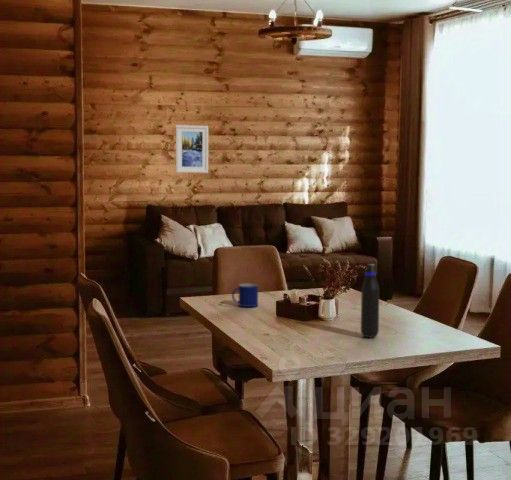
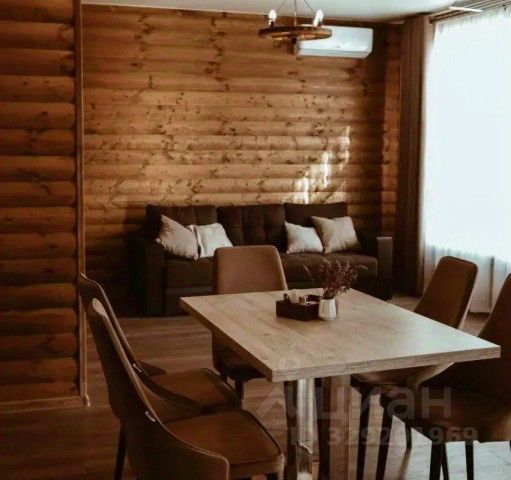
- water bottle (370, 300)
- mug (244, 295)
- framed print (192, 149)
